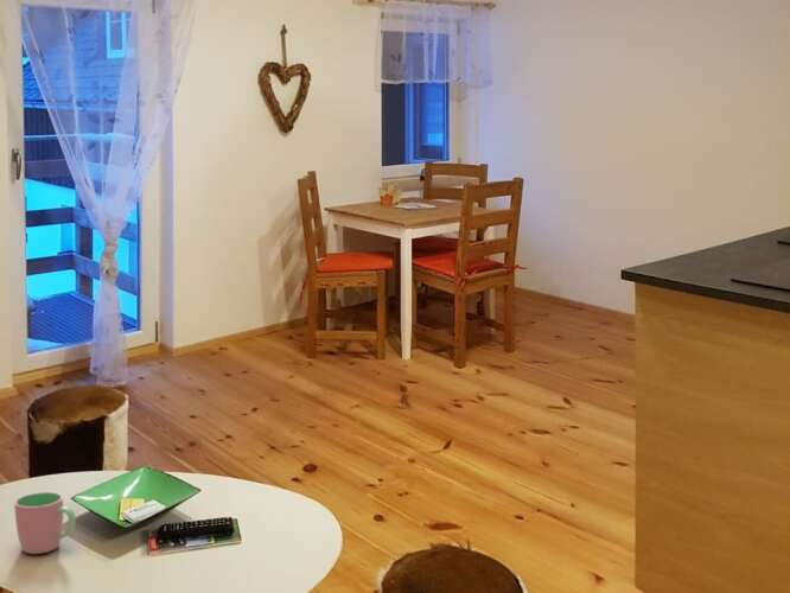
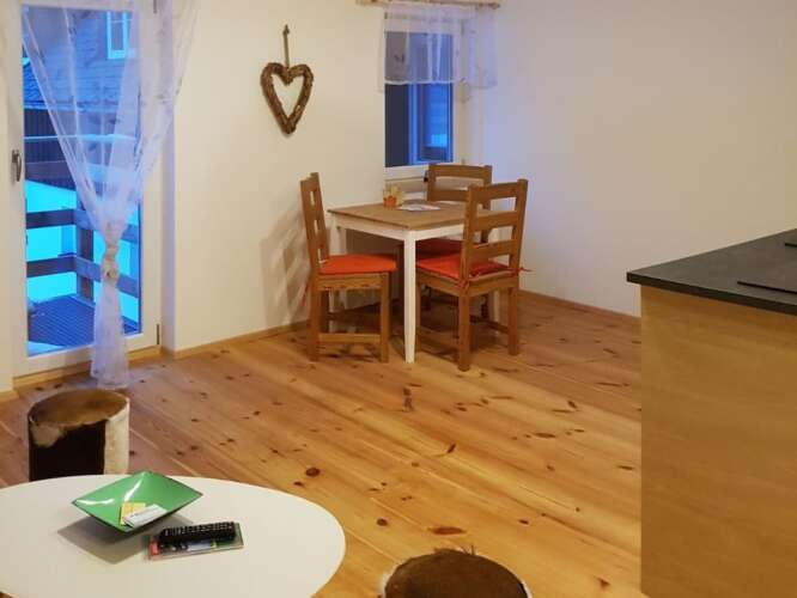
- cup (46, 523)
